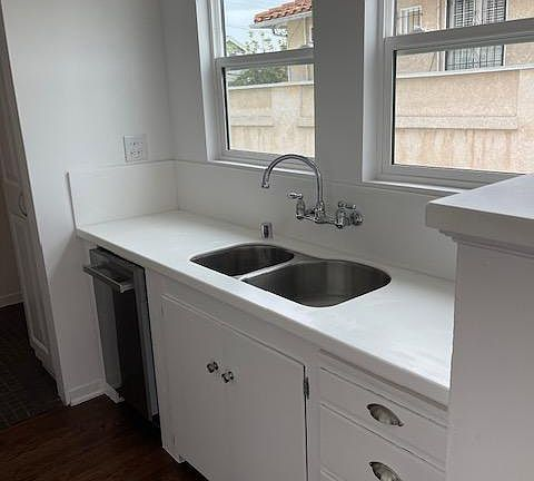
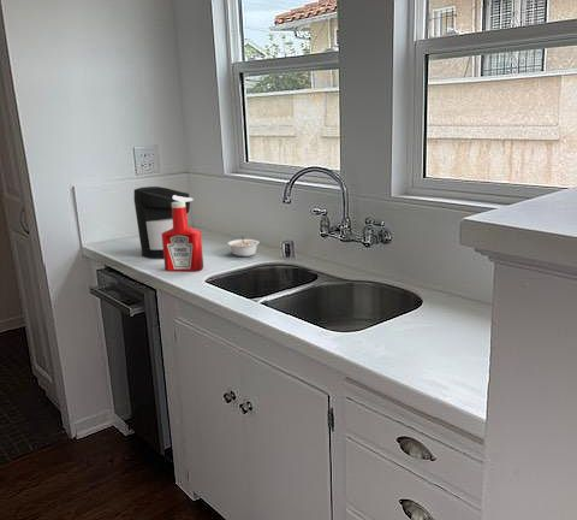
+ soap bottle (180, 236)
+ coffee maker (166, 218)
+ legume (243, 247)
